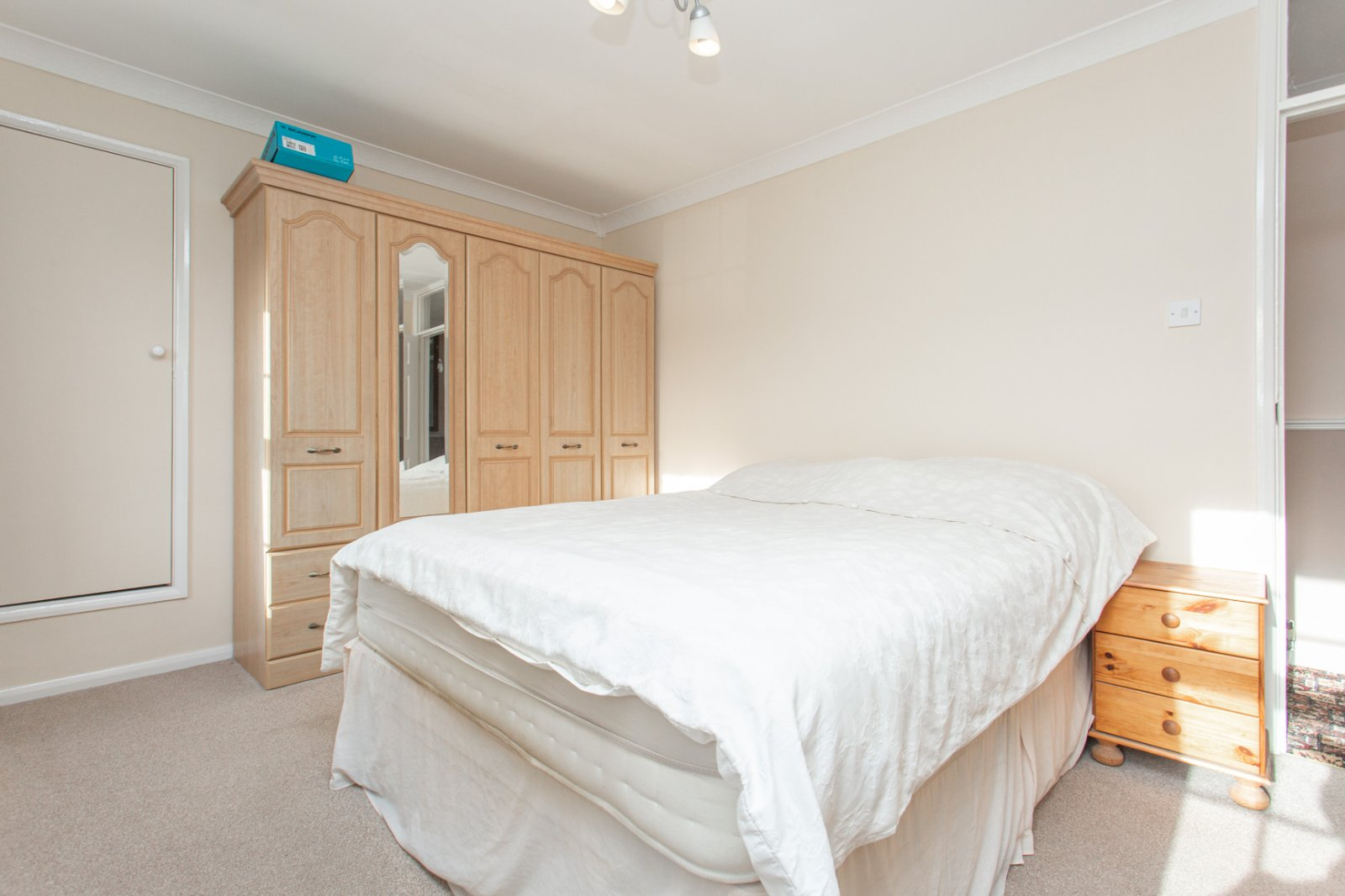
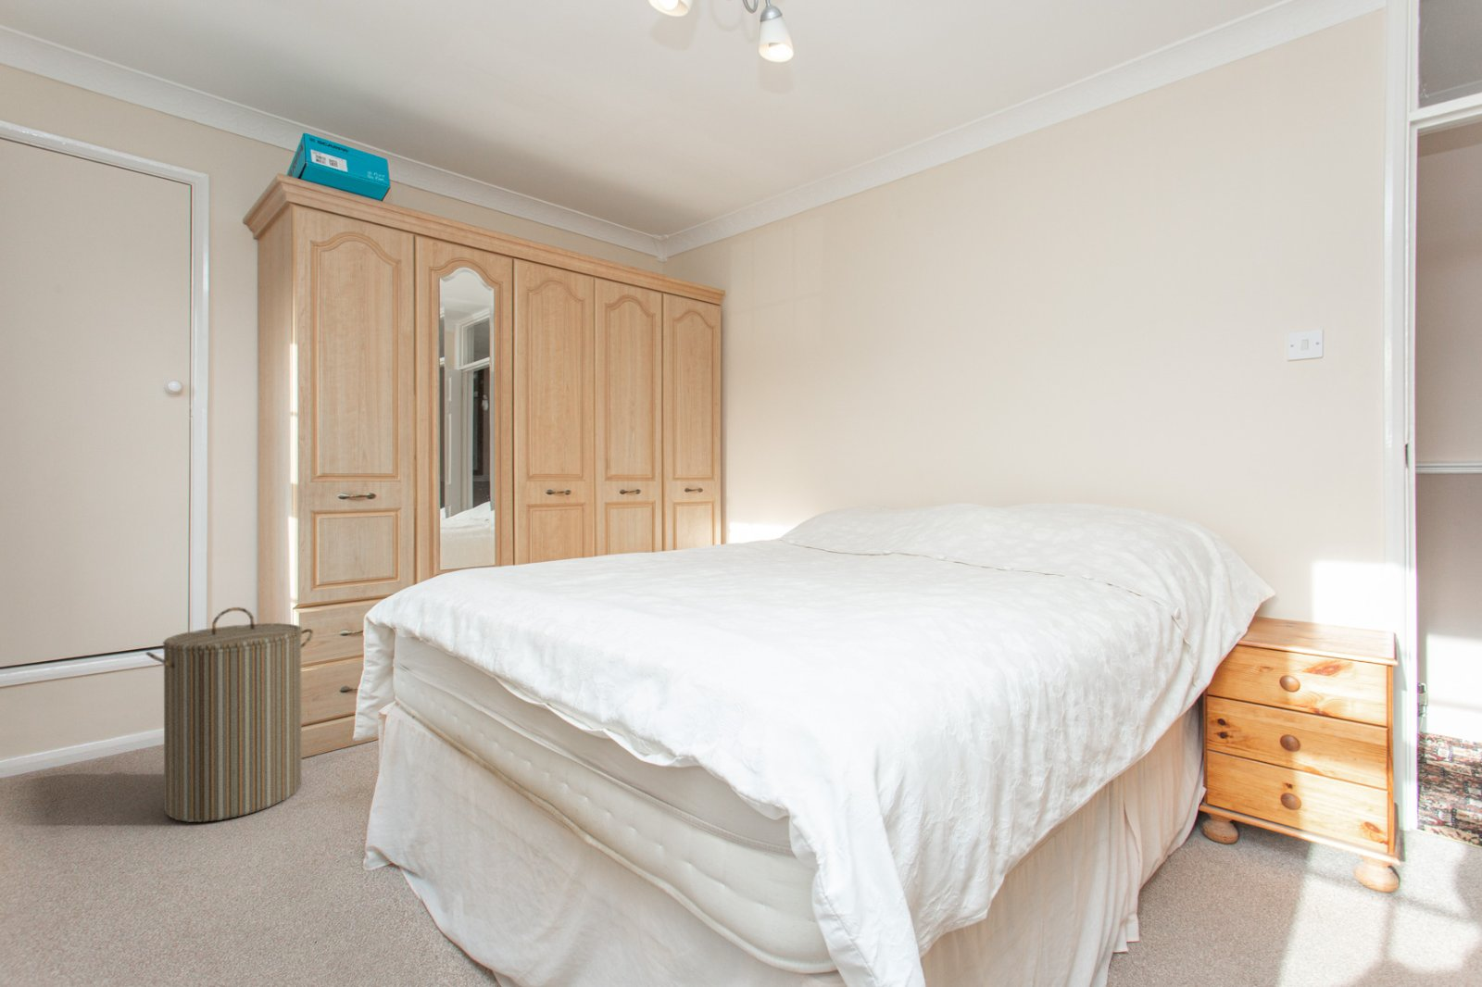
+ laundry hamper (236, 702)
